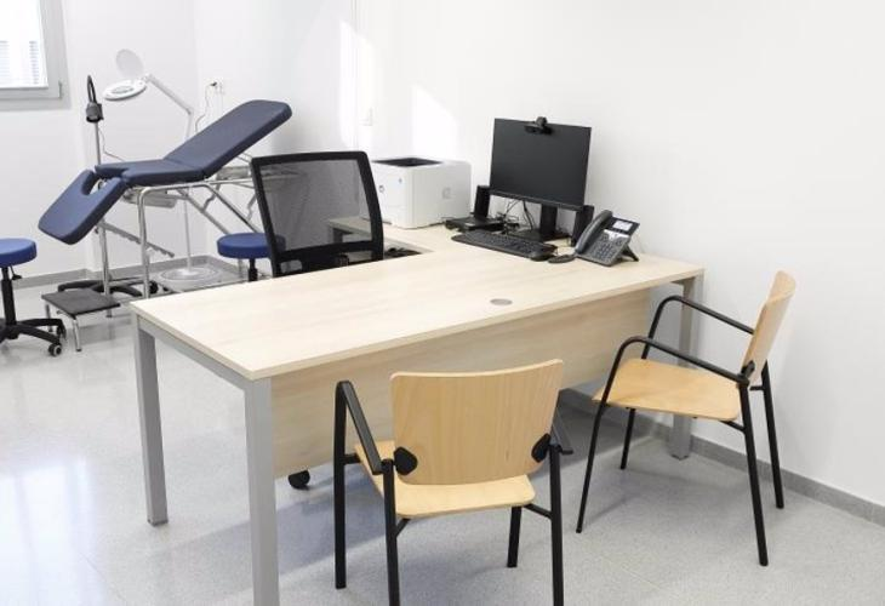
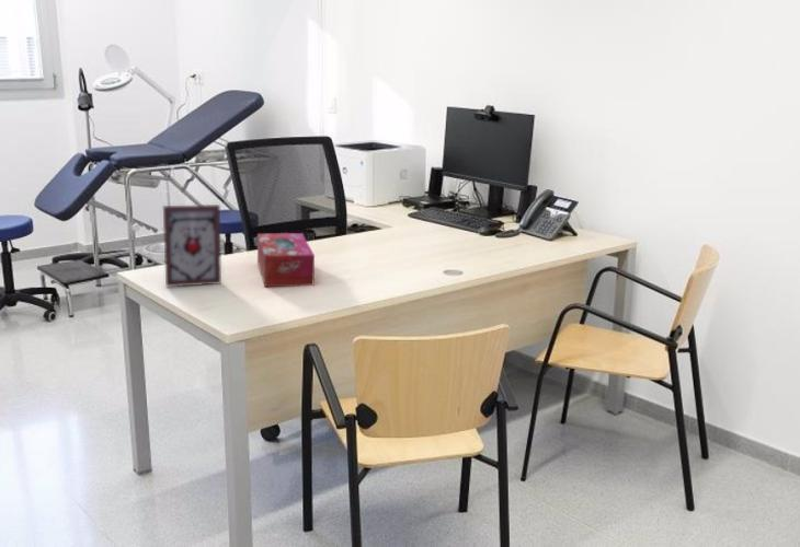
+ picture frame (191, 242)
+ tissue box (284, 258)
